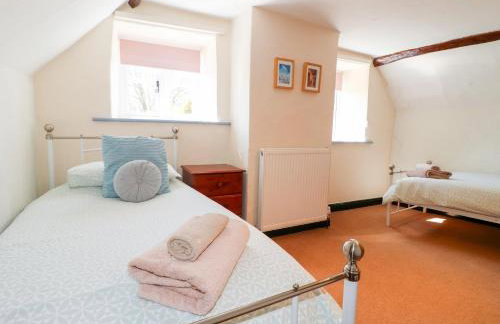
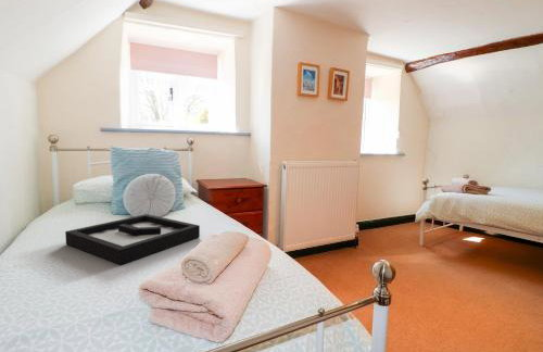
+ decorative tray (136, 234)
